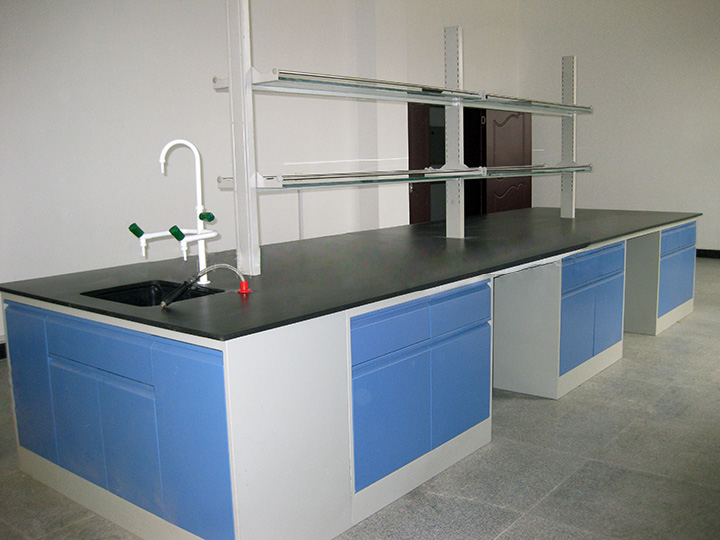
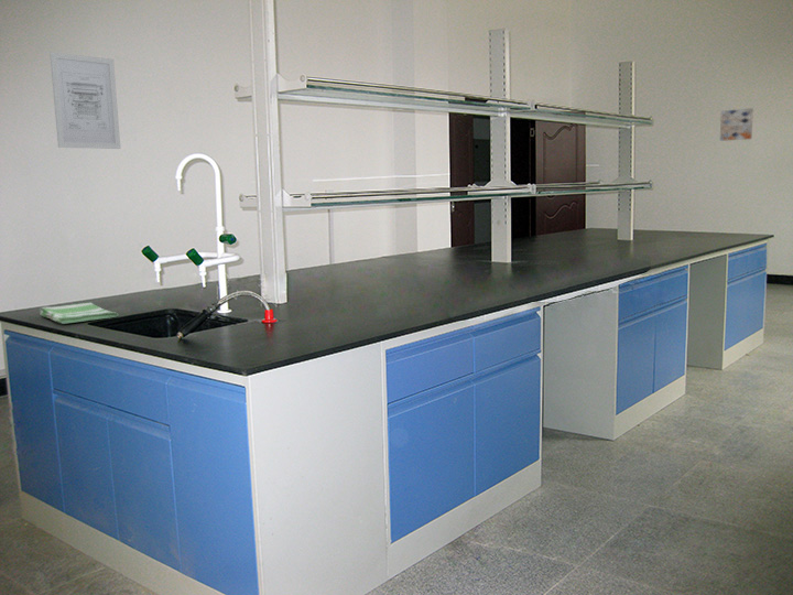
+ dish towel (77, 312)
+ wall art (86, 101)
+ wall art (736, 125)
